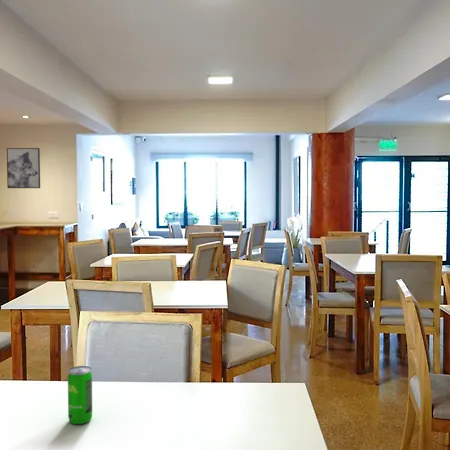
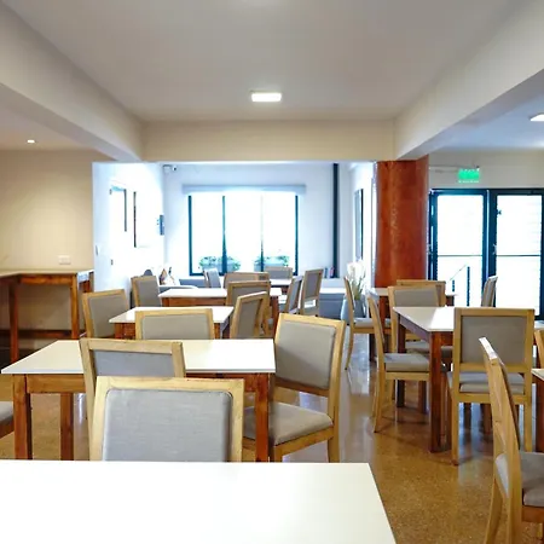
- wall art (23, 168)
- beverage can (80, 394)
